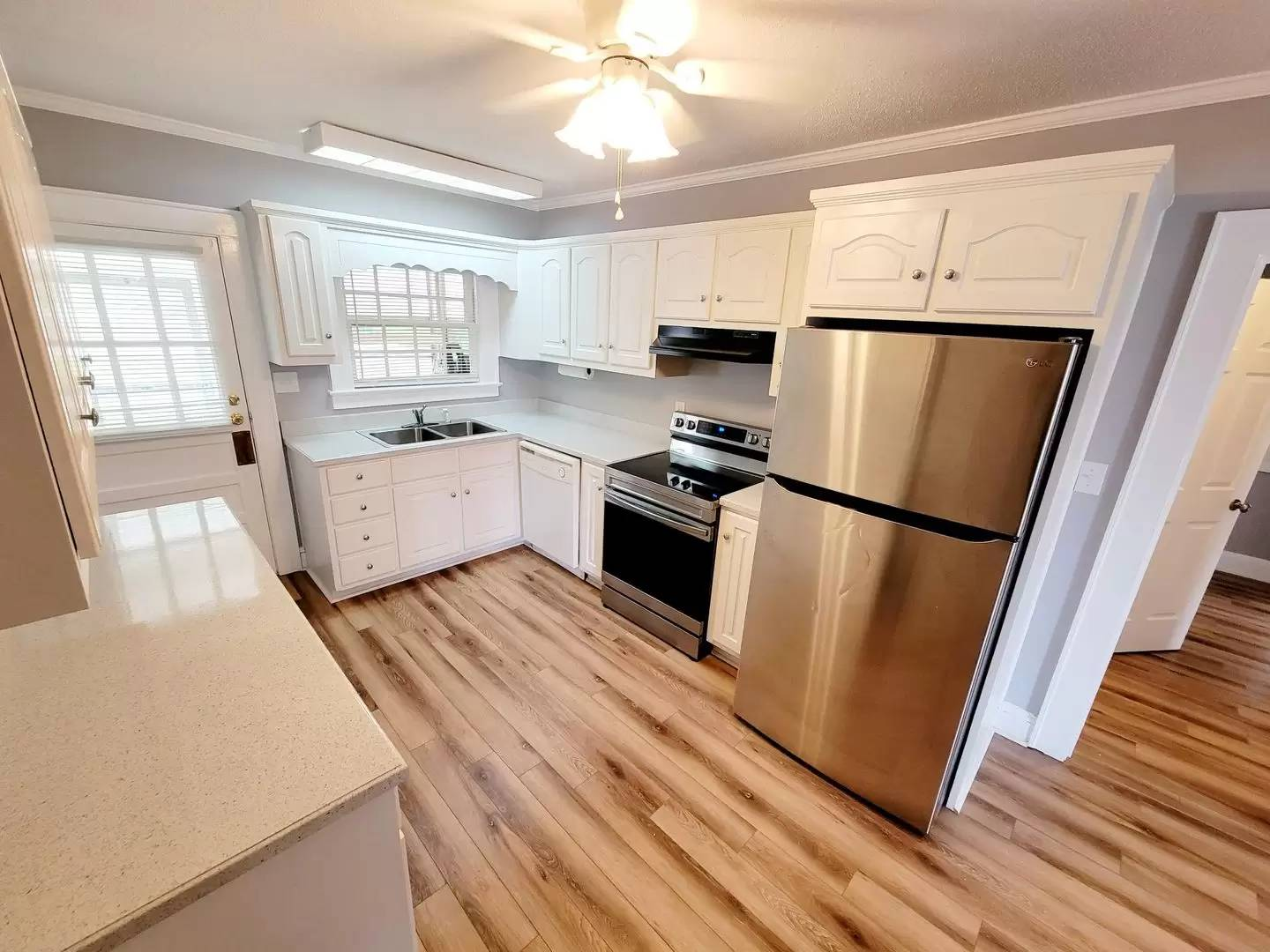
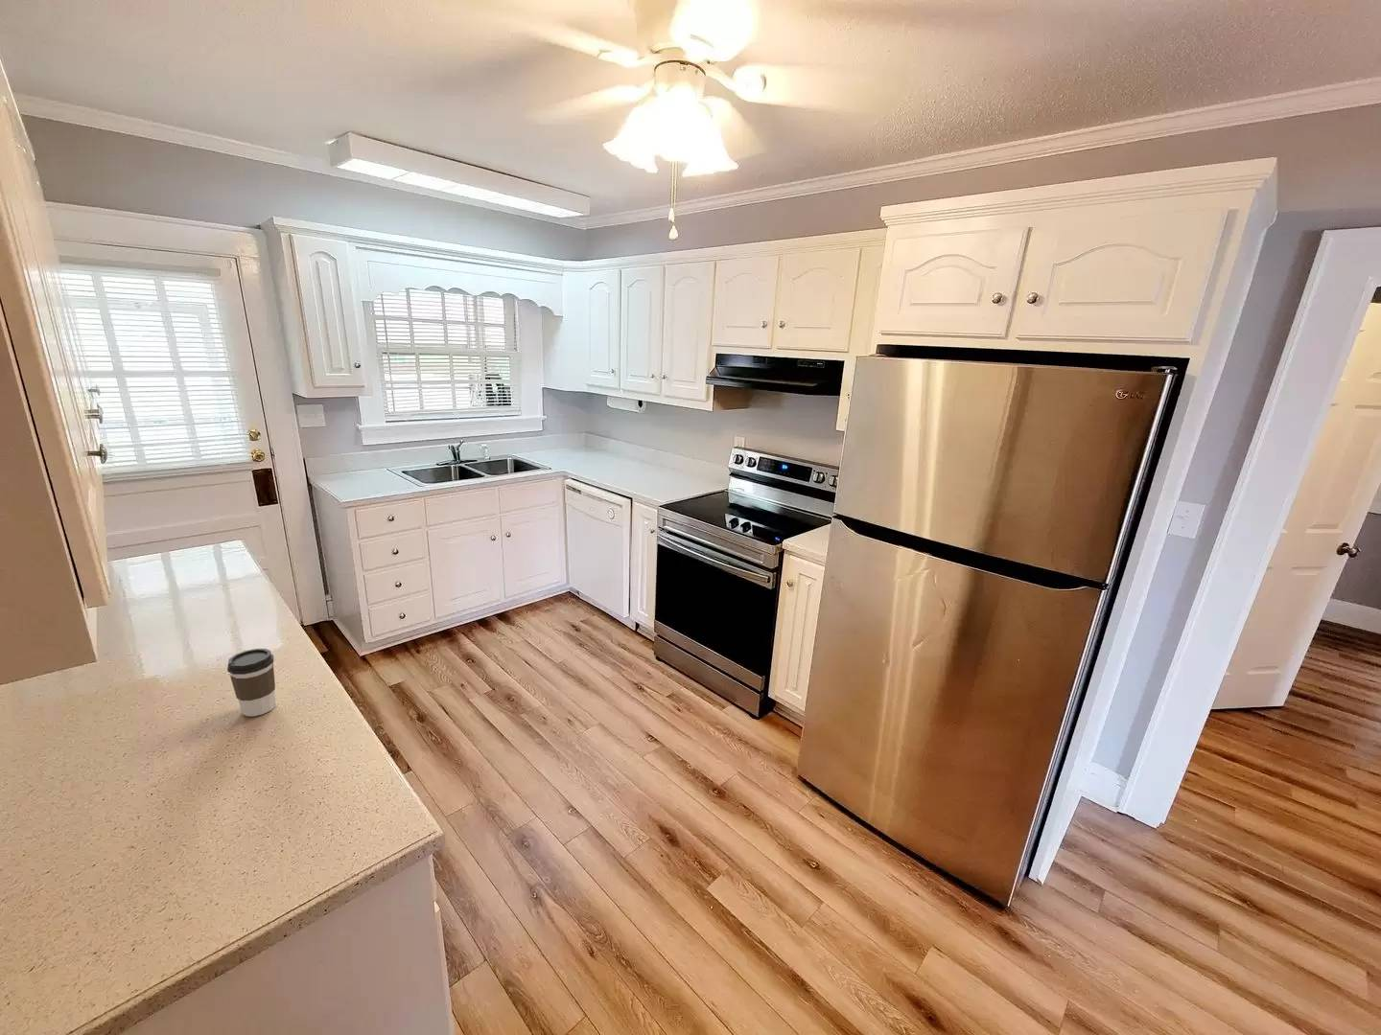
+ coffee cup (254, 683)
